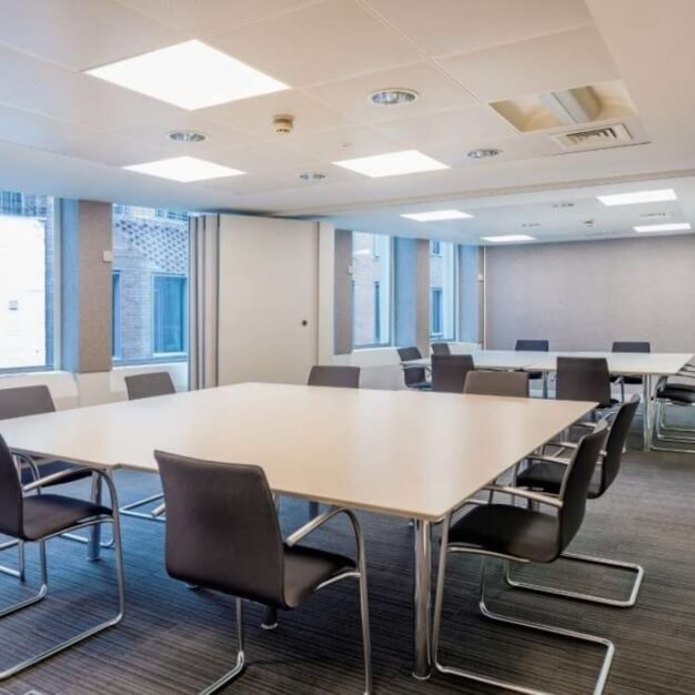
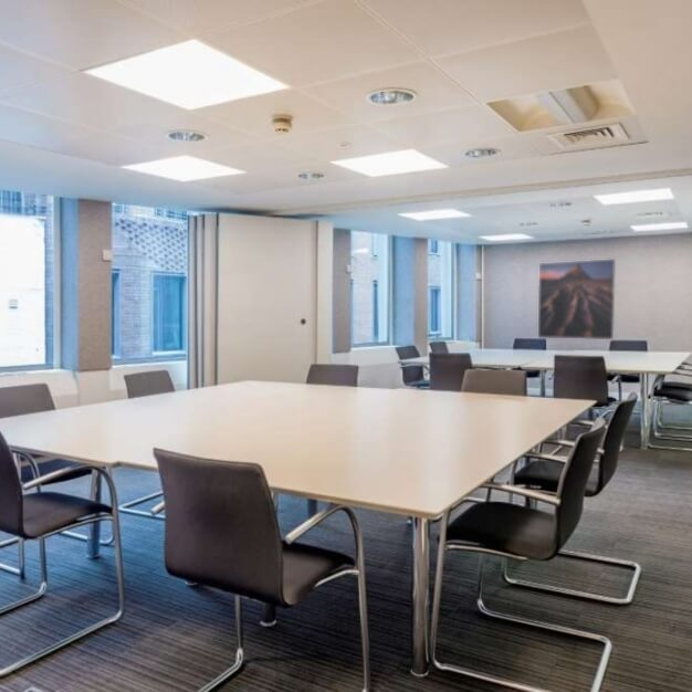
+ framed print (575, 300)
